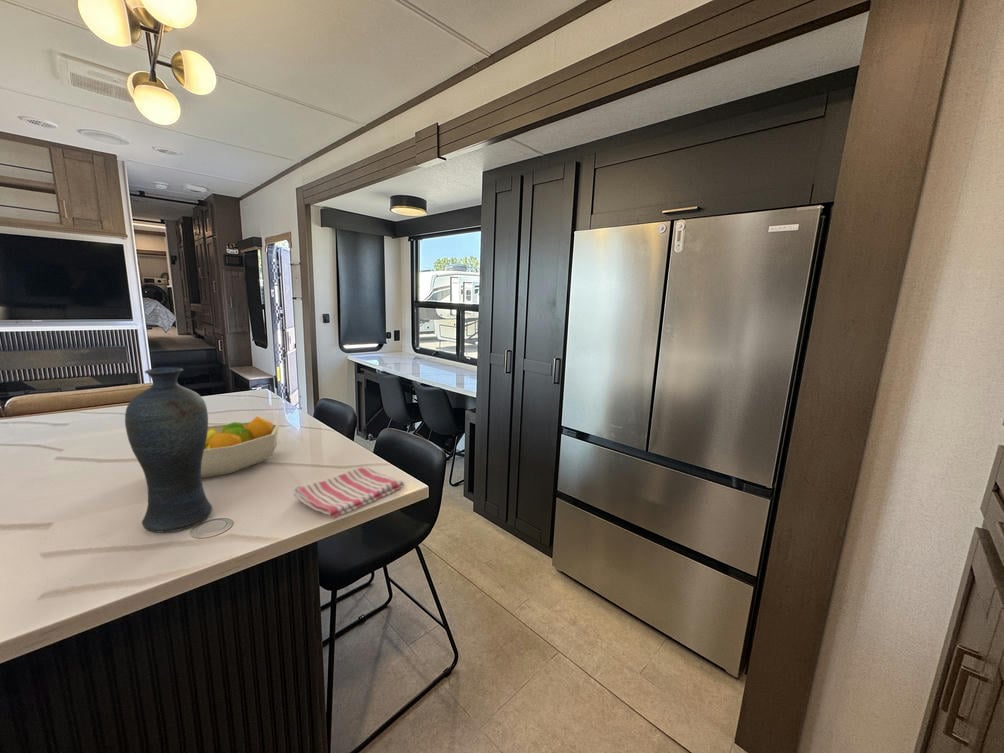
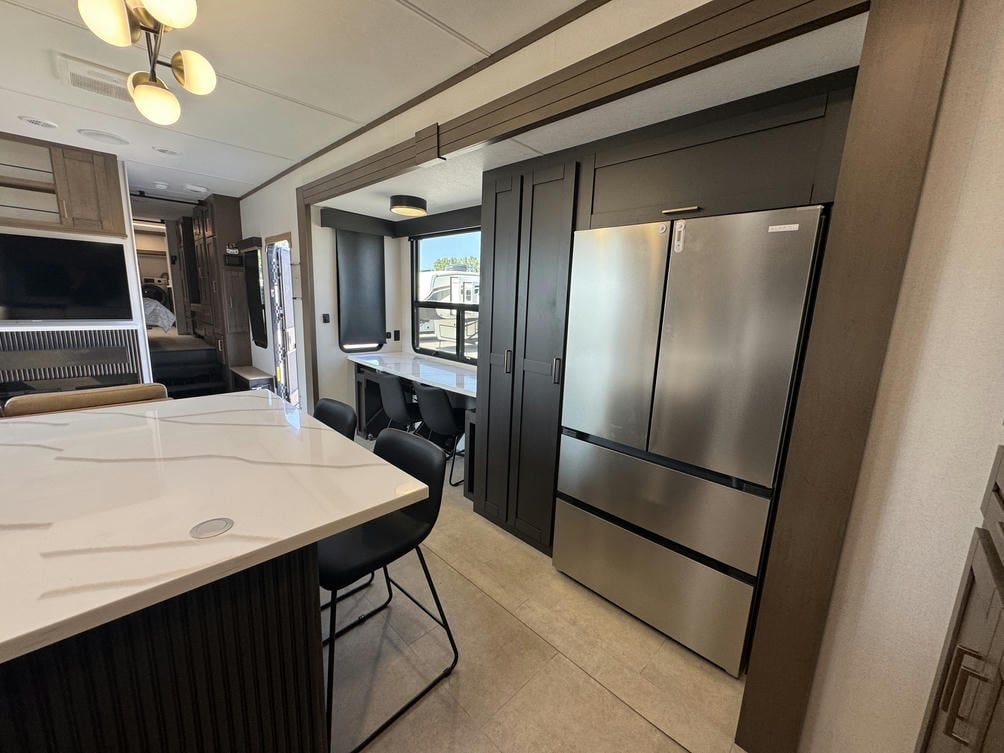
- vase (171, 447)
- fruit bowl (217, 443)
- dish towel (351, 487)
